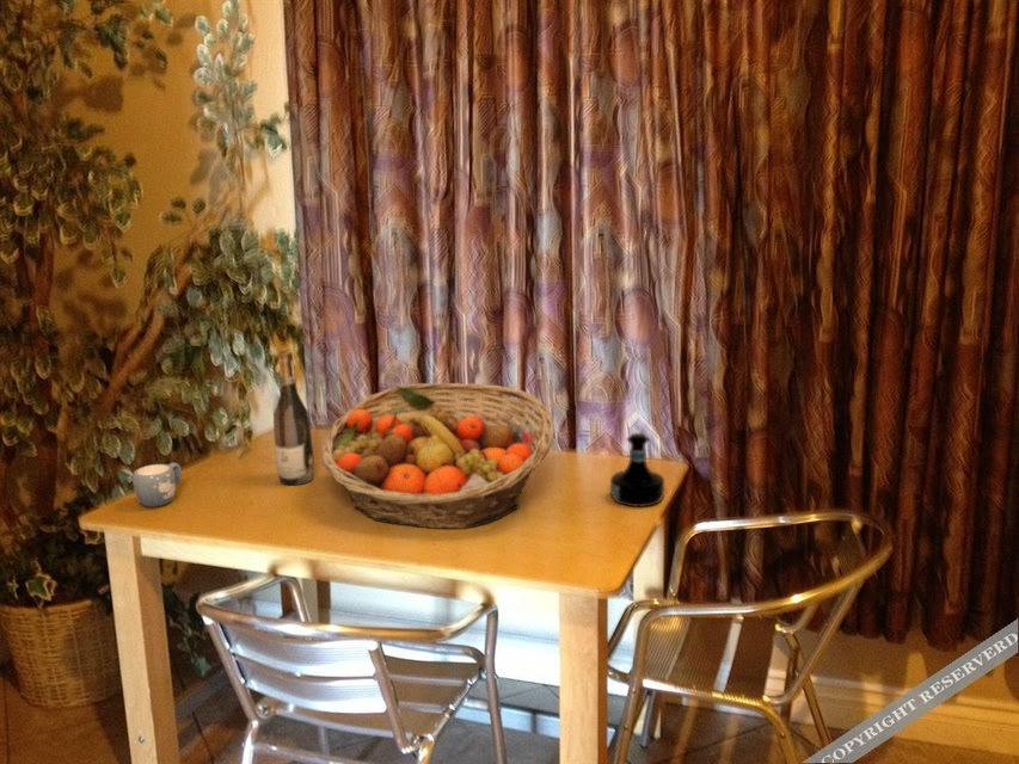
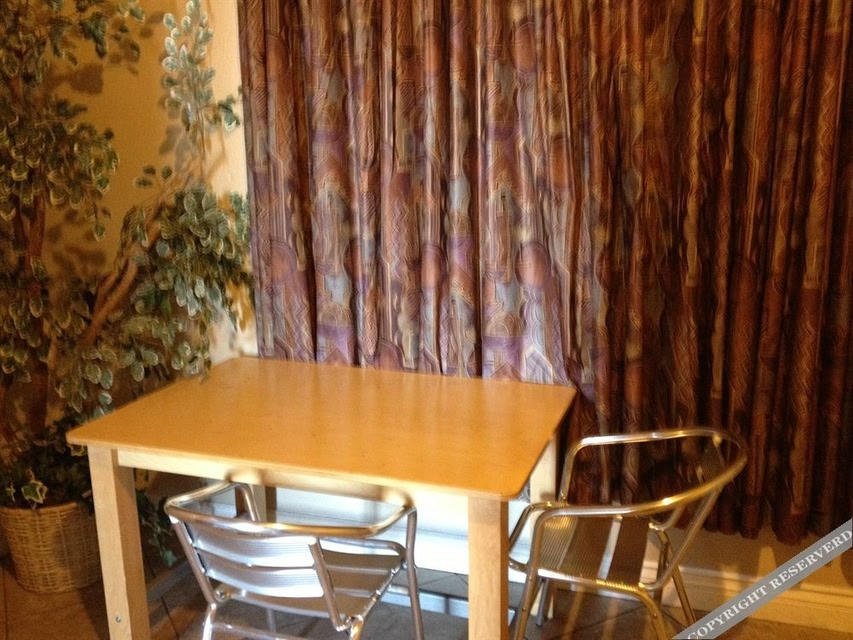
- wine bottle (290, 417)
- mug (160, 483)
- fruit basket (437, 452)
- tequila bottle (637, 466)
